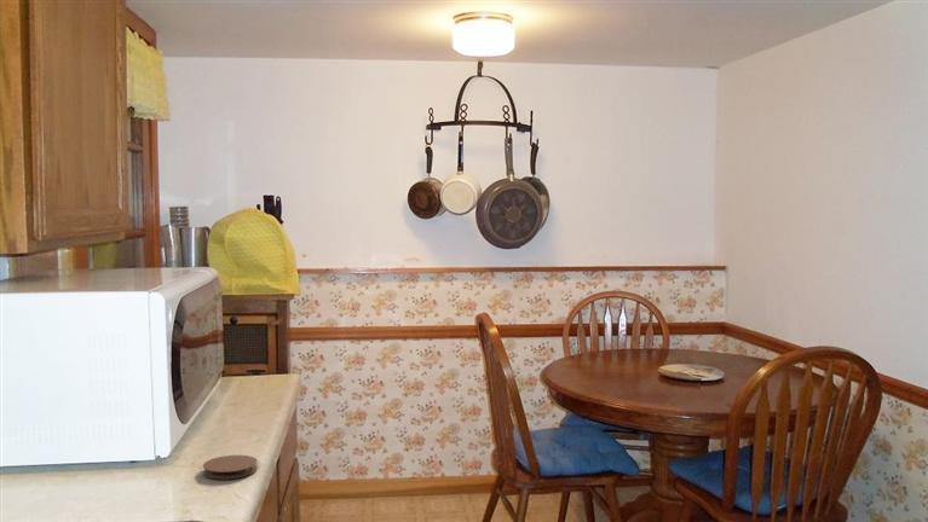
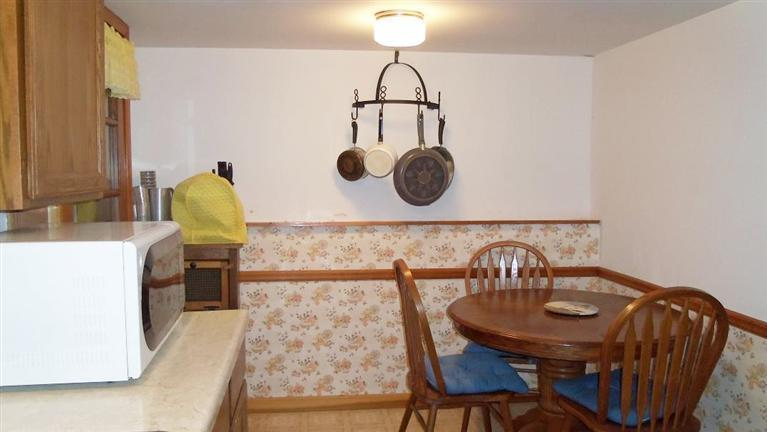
- coaster (230, 466)
